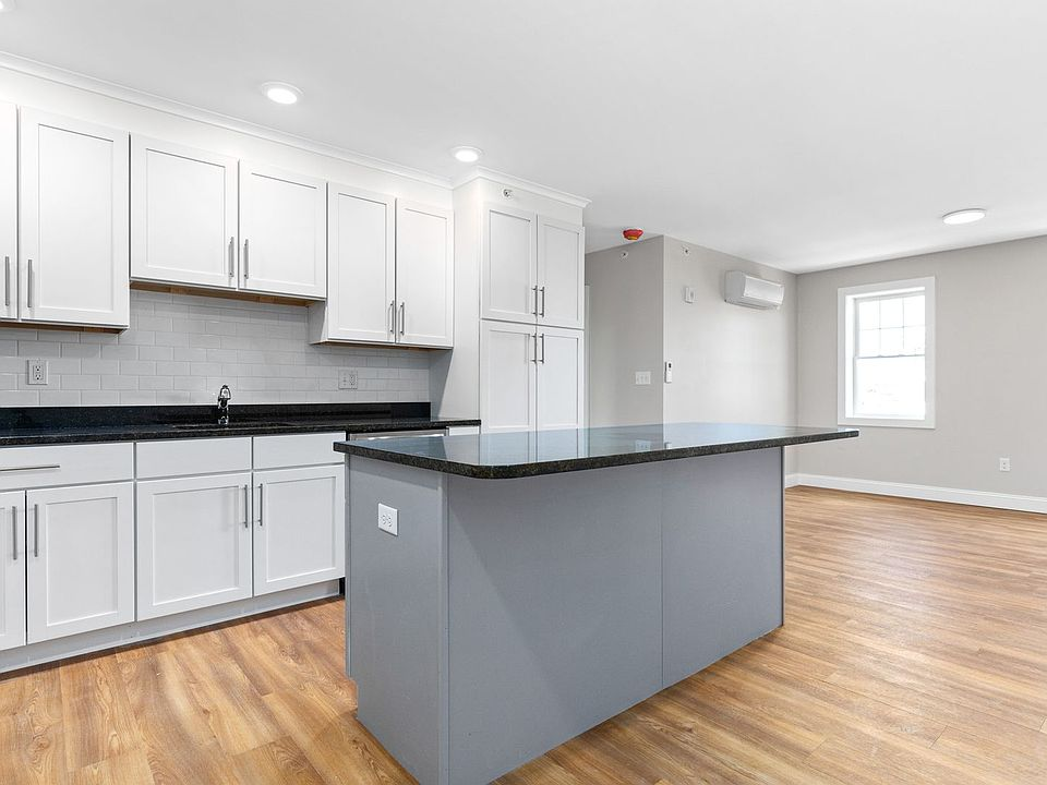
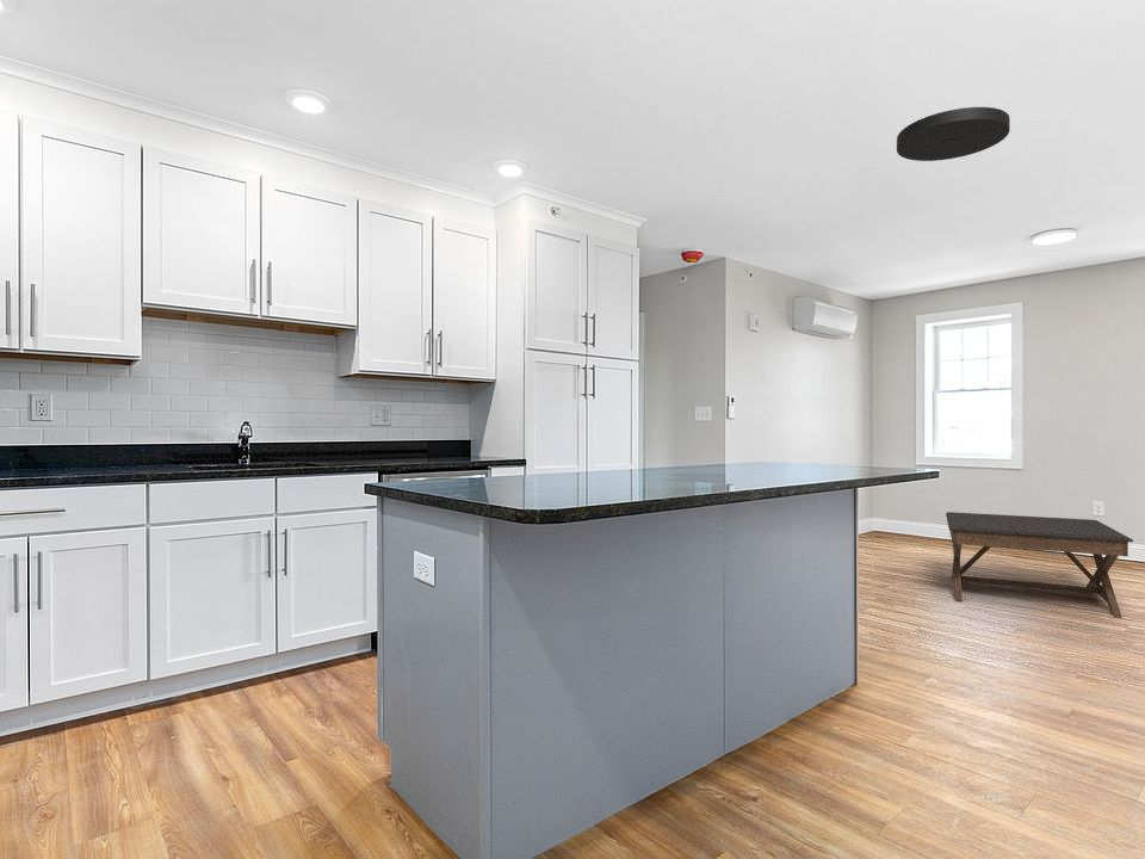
+ coffee table (1030, 549)
+ ceiling light (951, 136)
